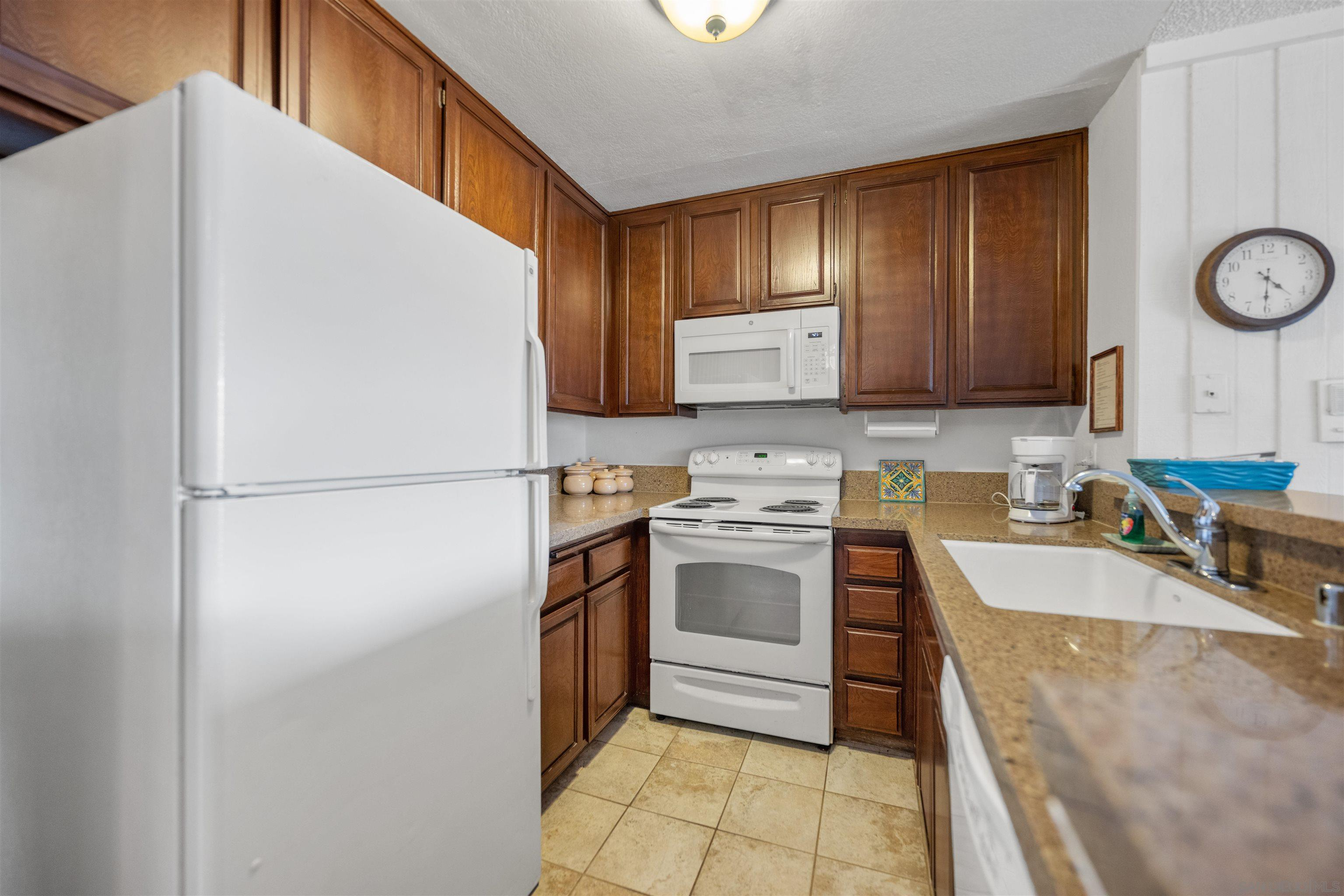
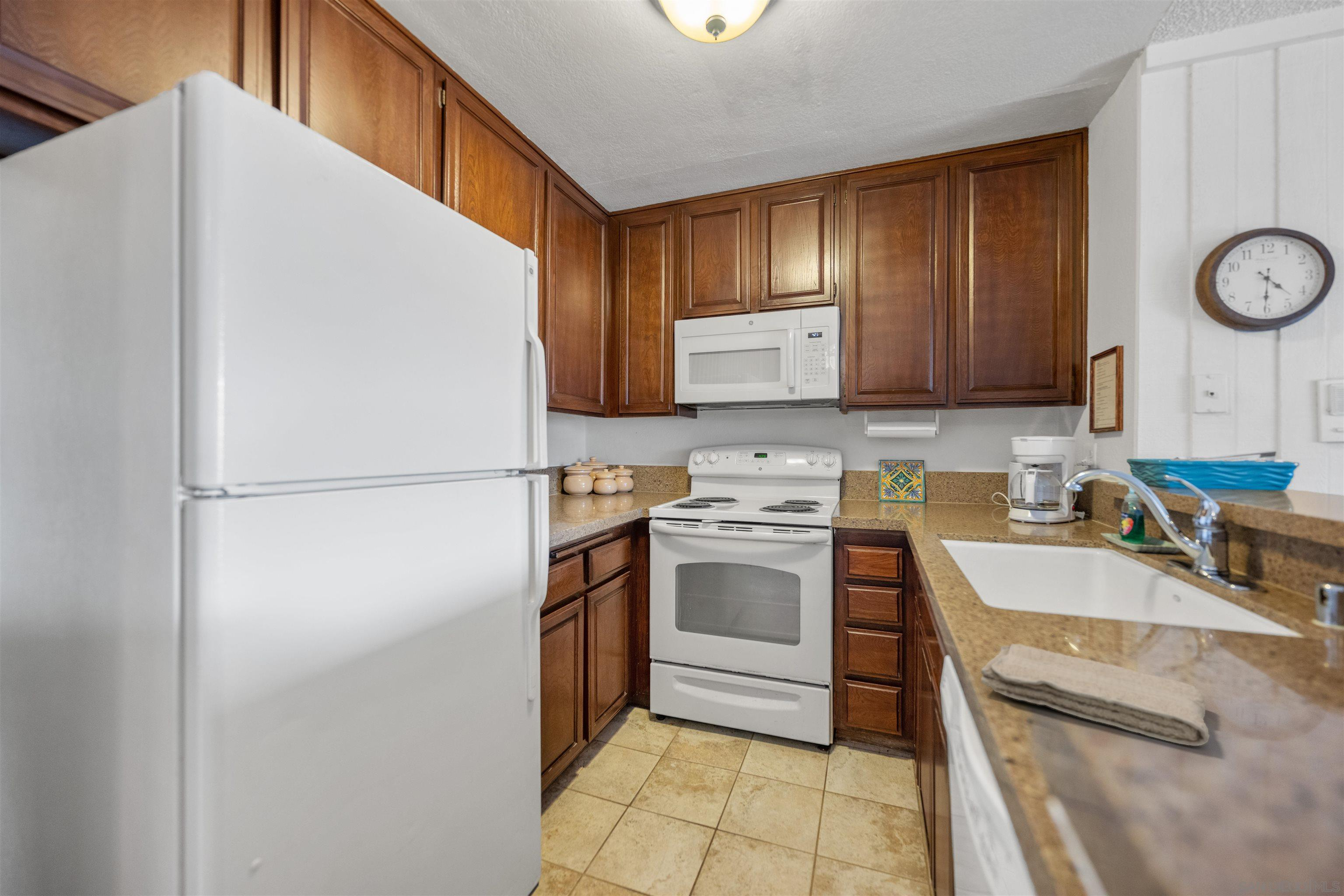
+ washcloth (1087, 685)
